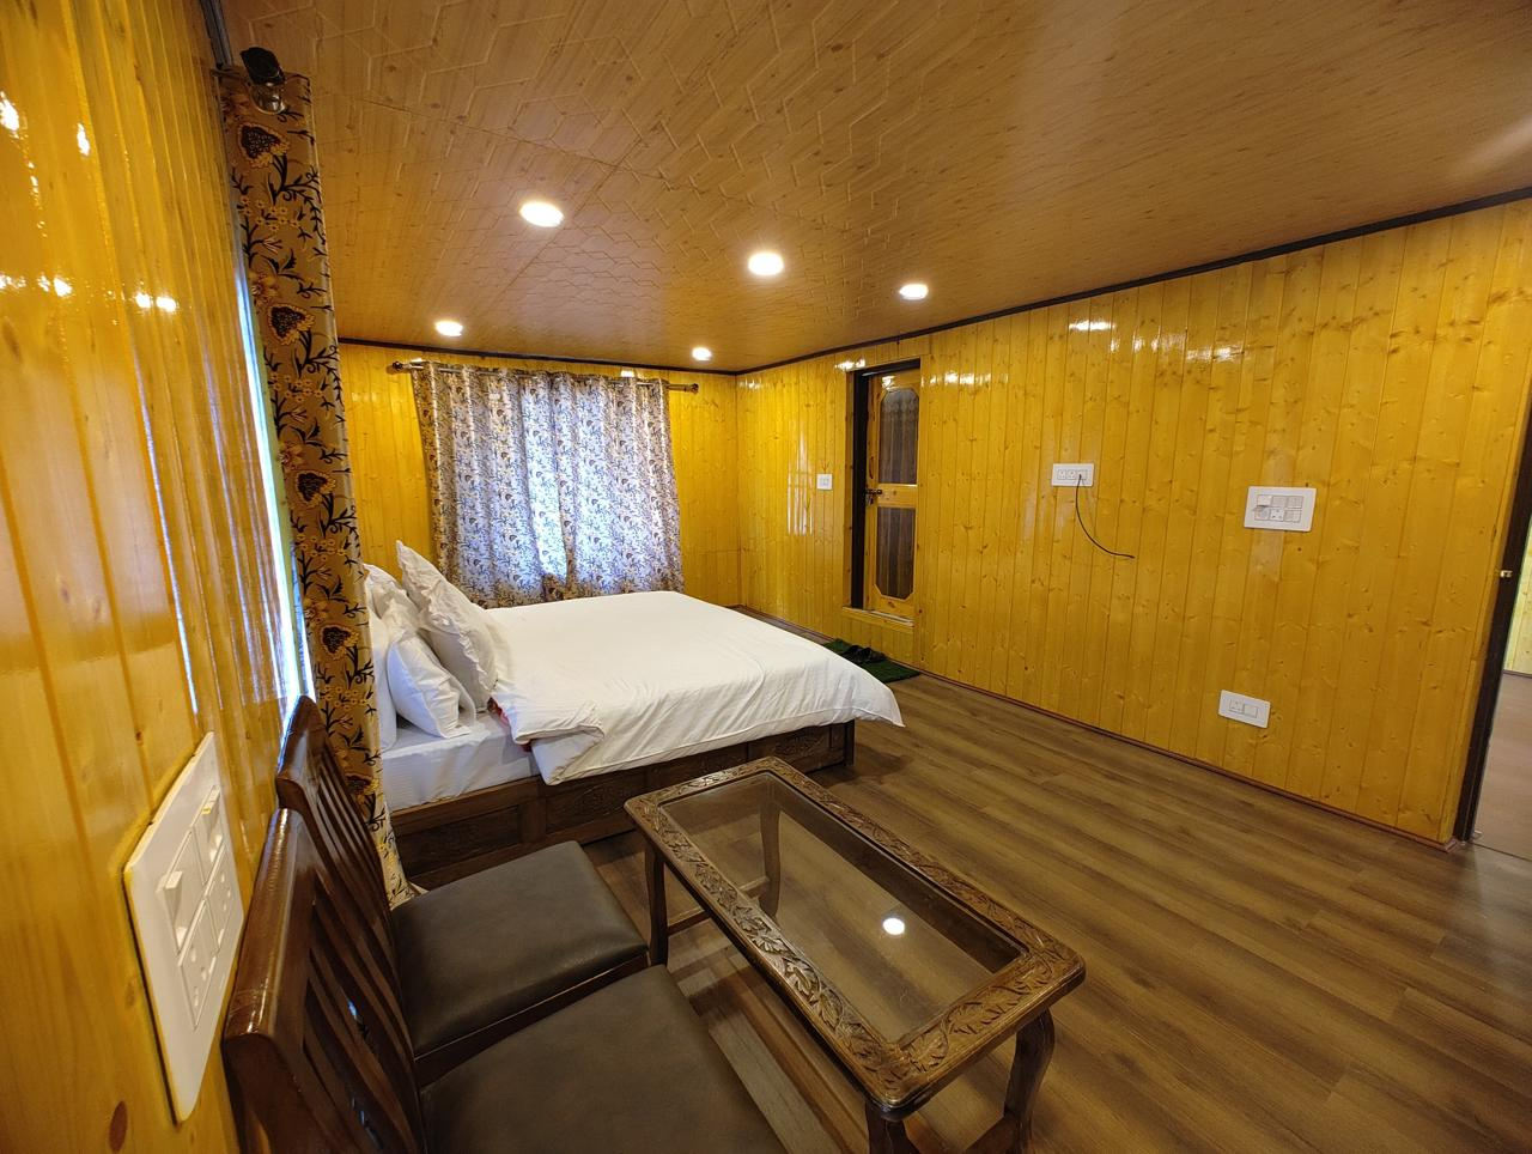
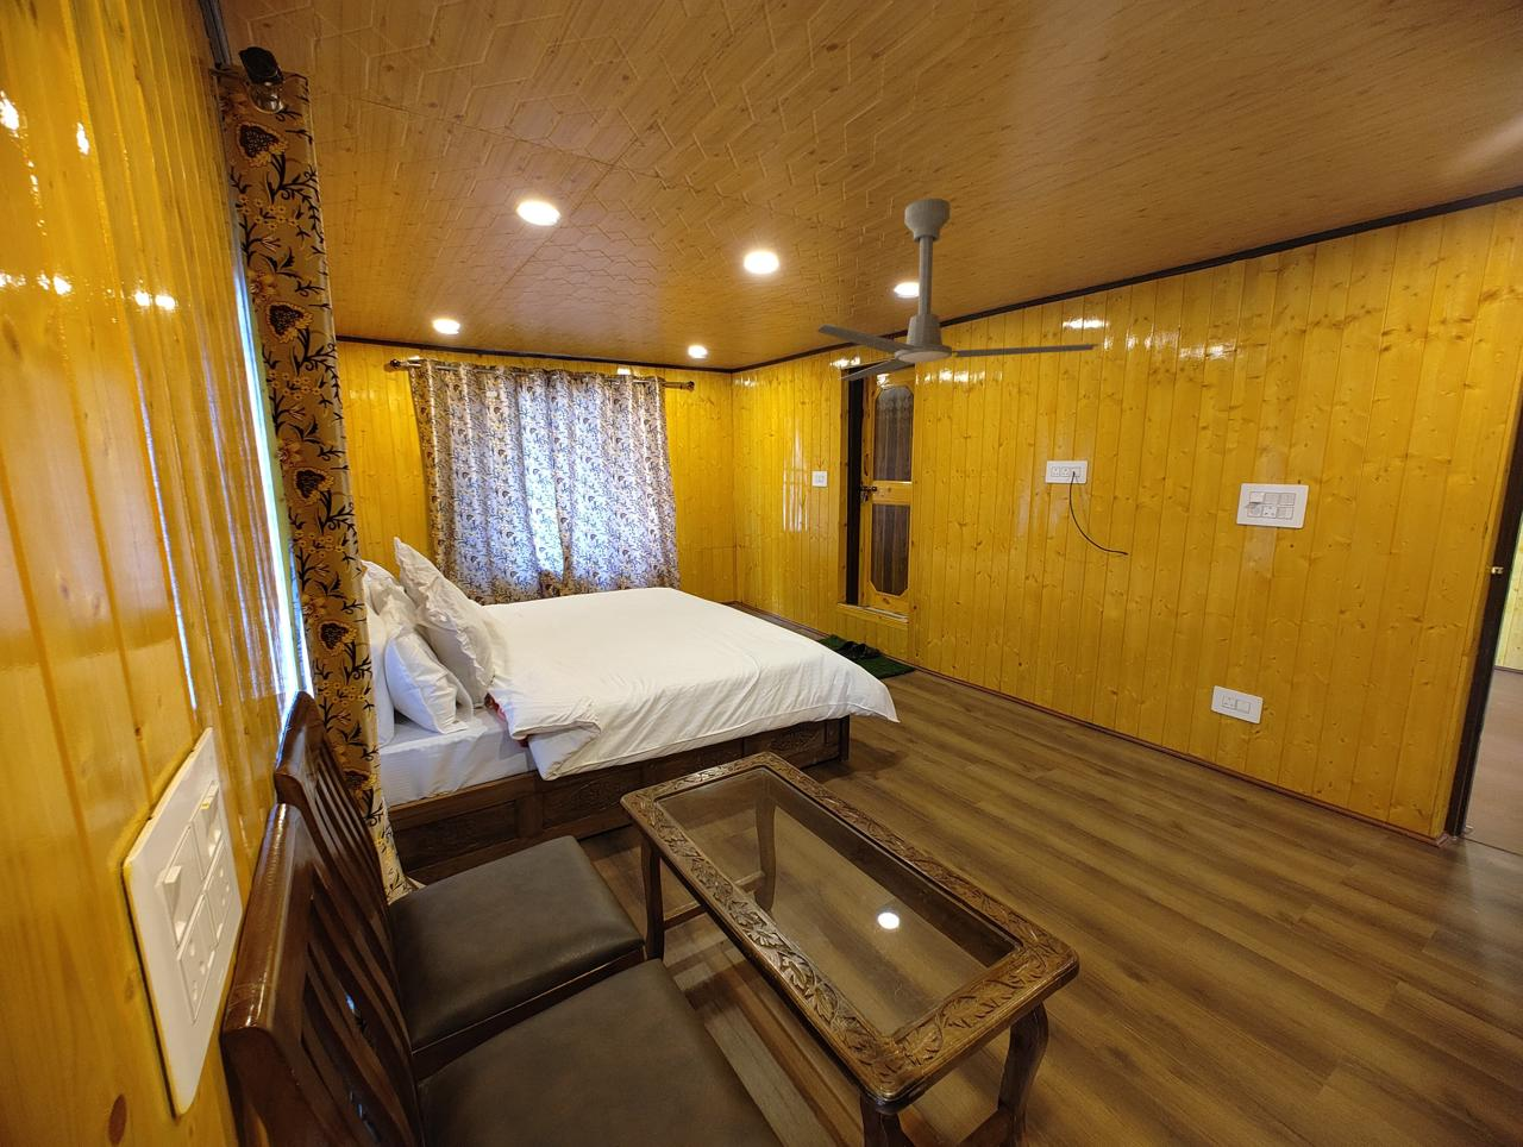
+ ceiling fan (930, 281)
